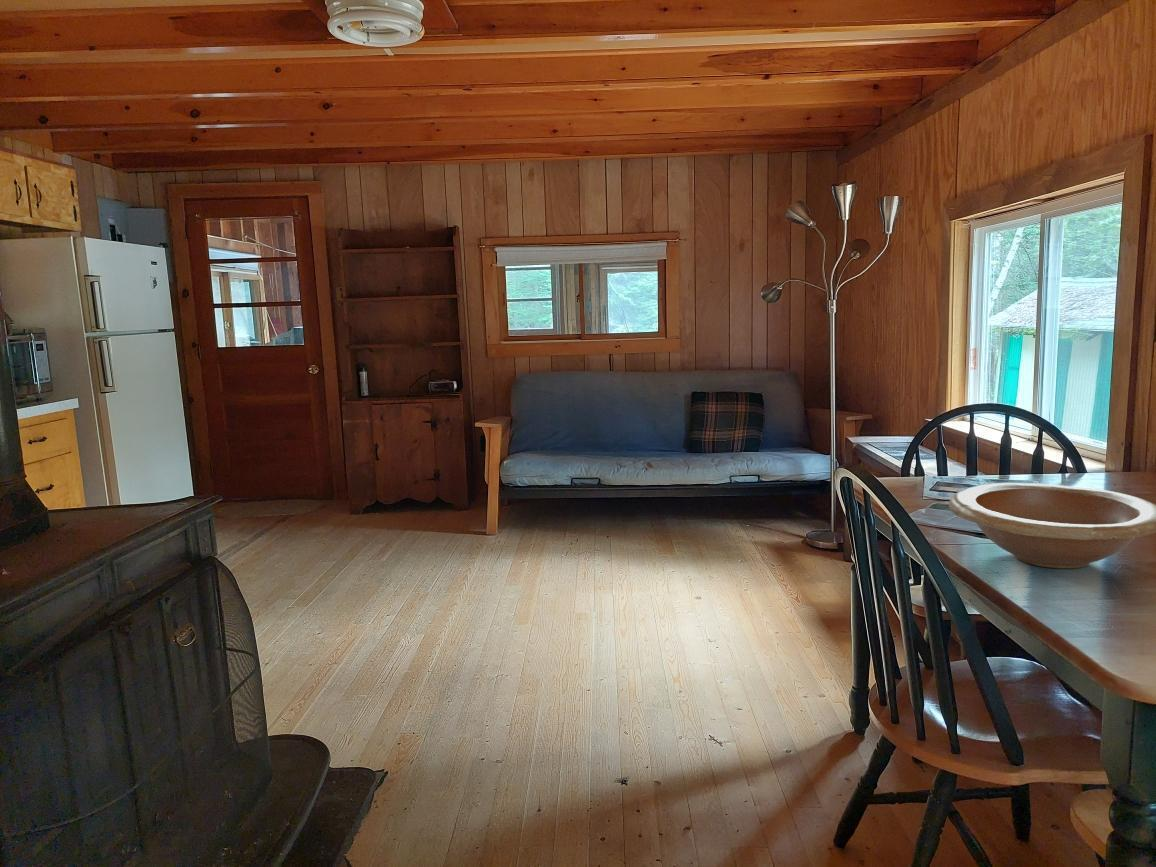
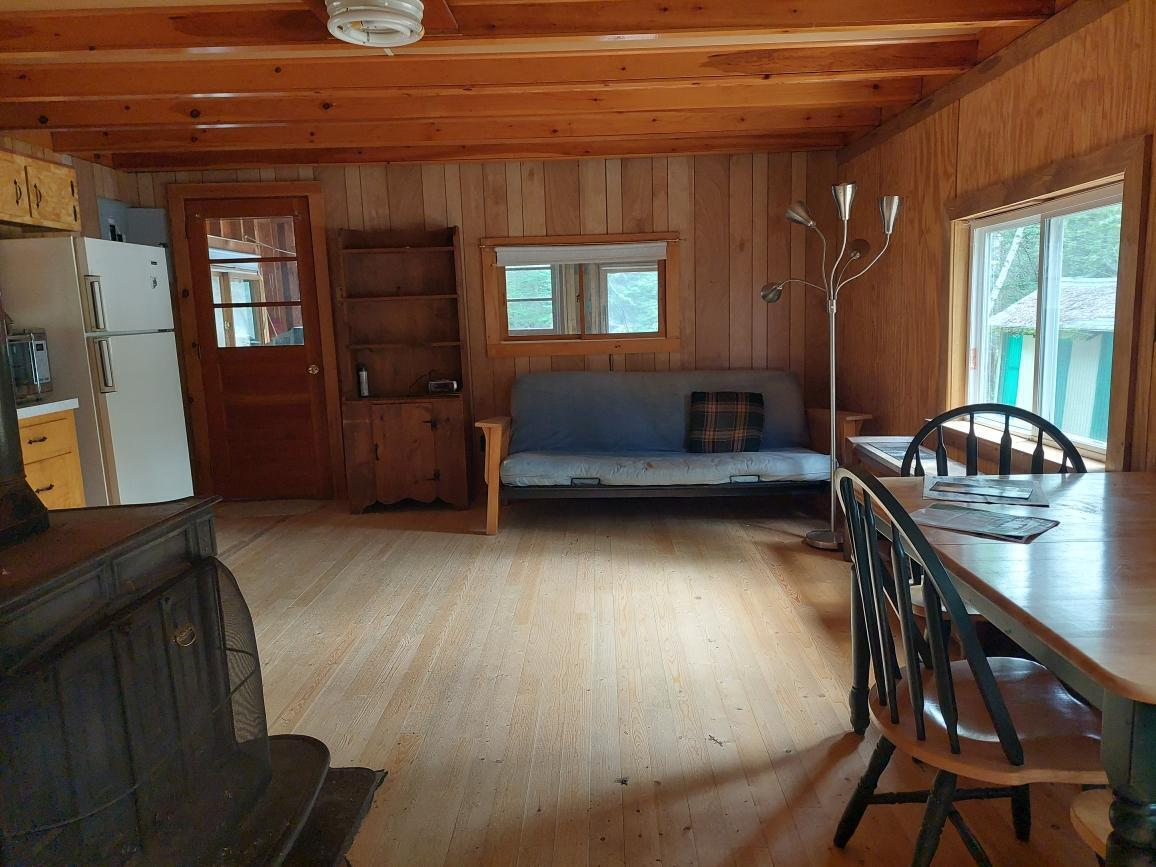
- wooden bowl (1052, 529)
